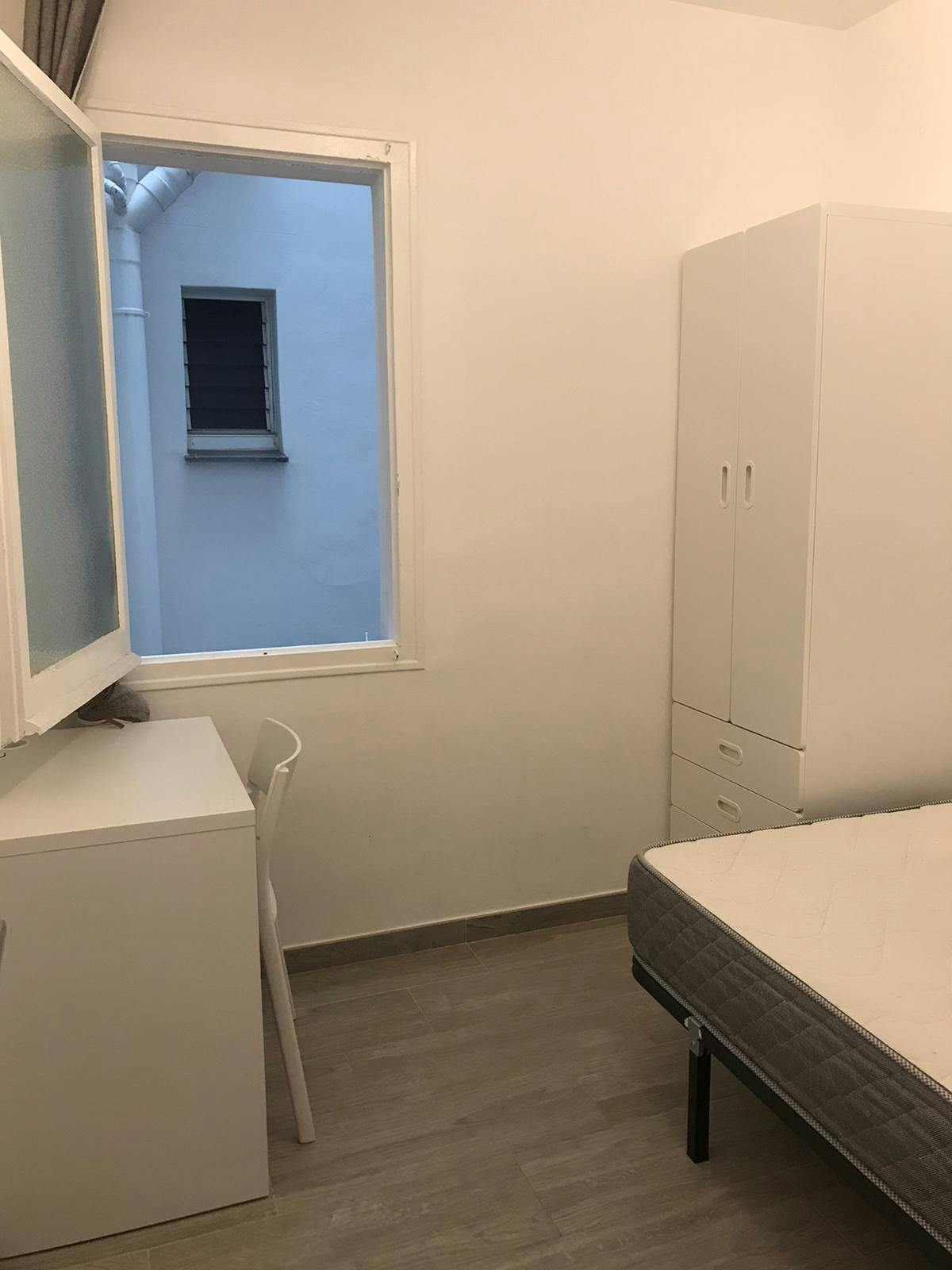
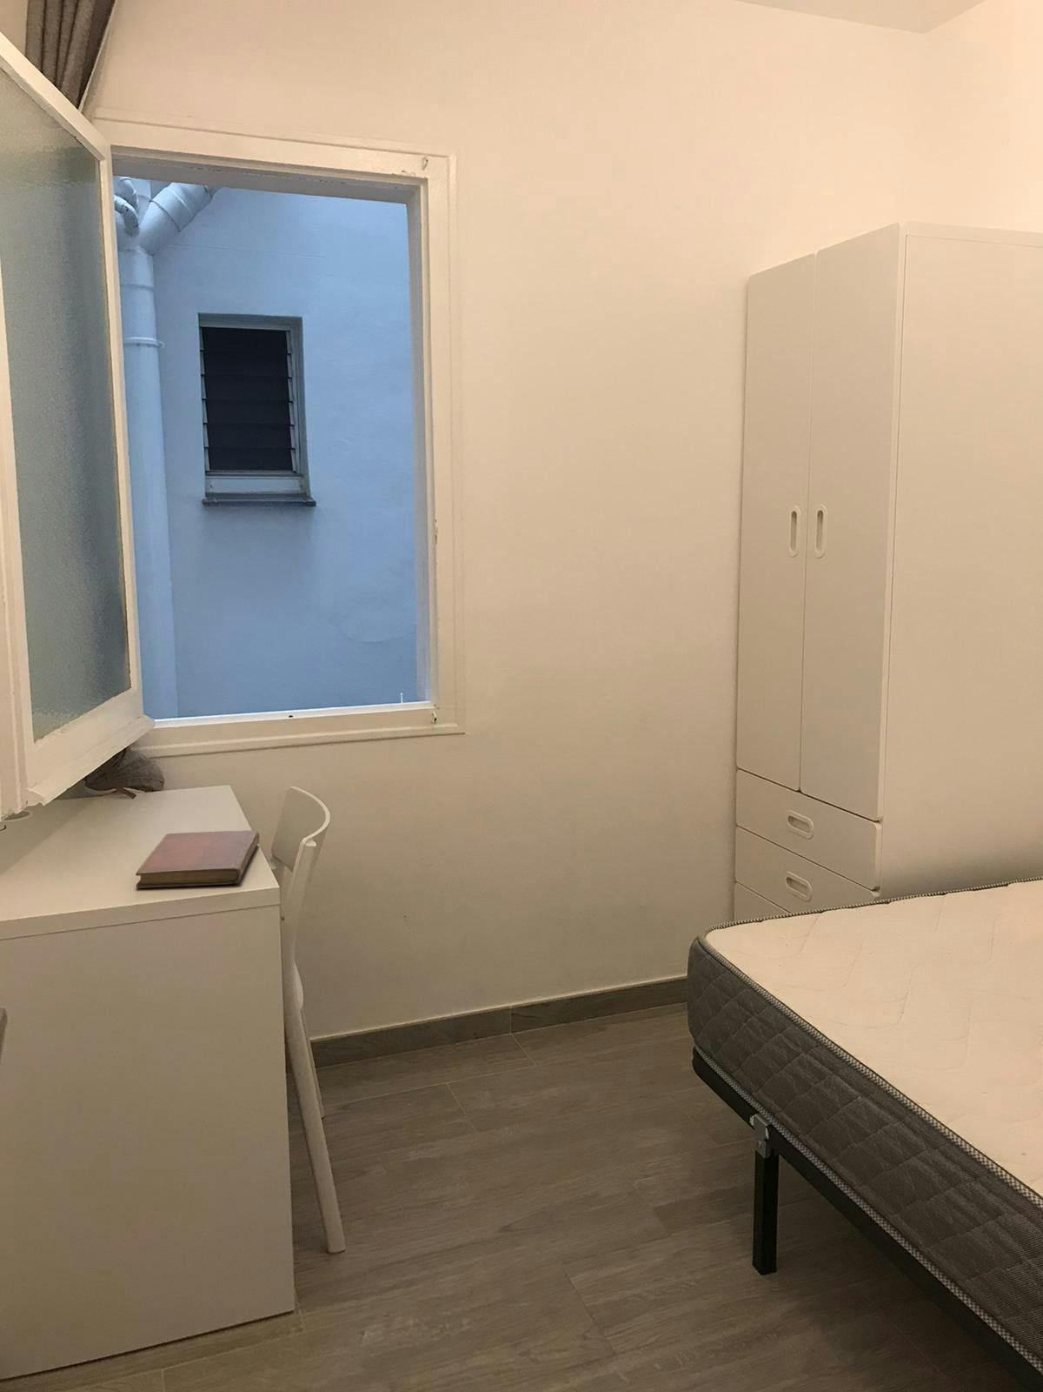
+ notebook (202, 856)
